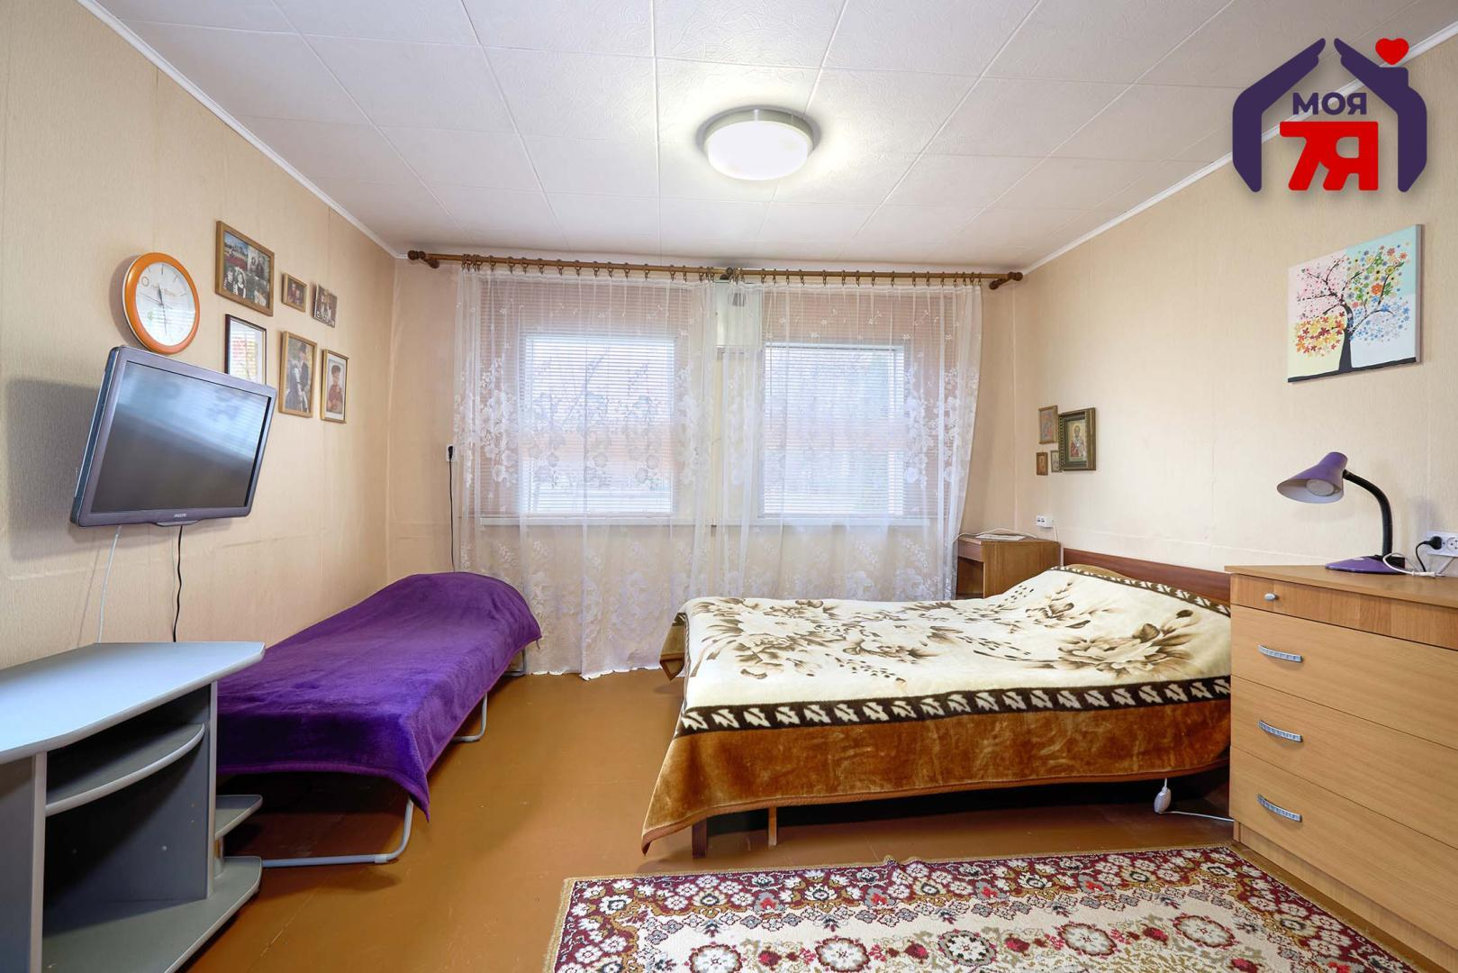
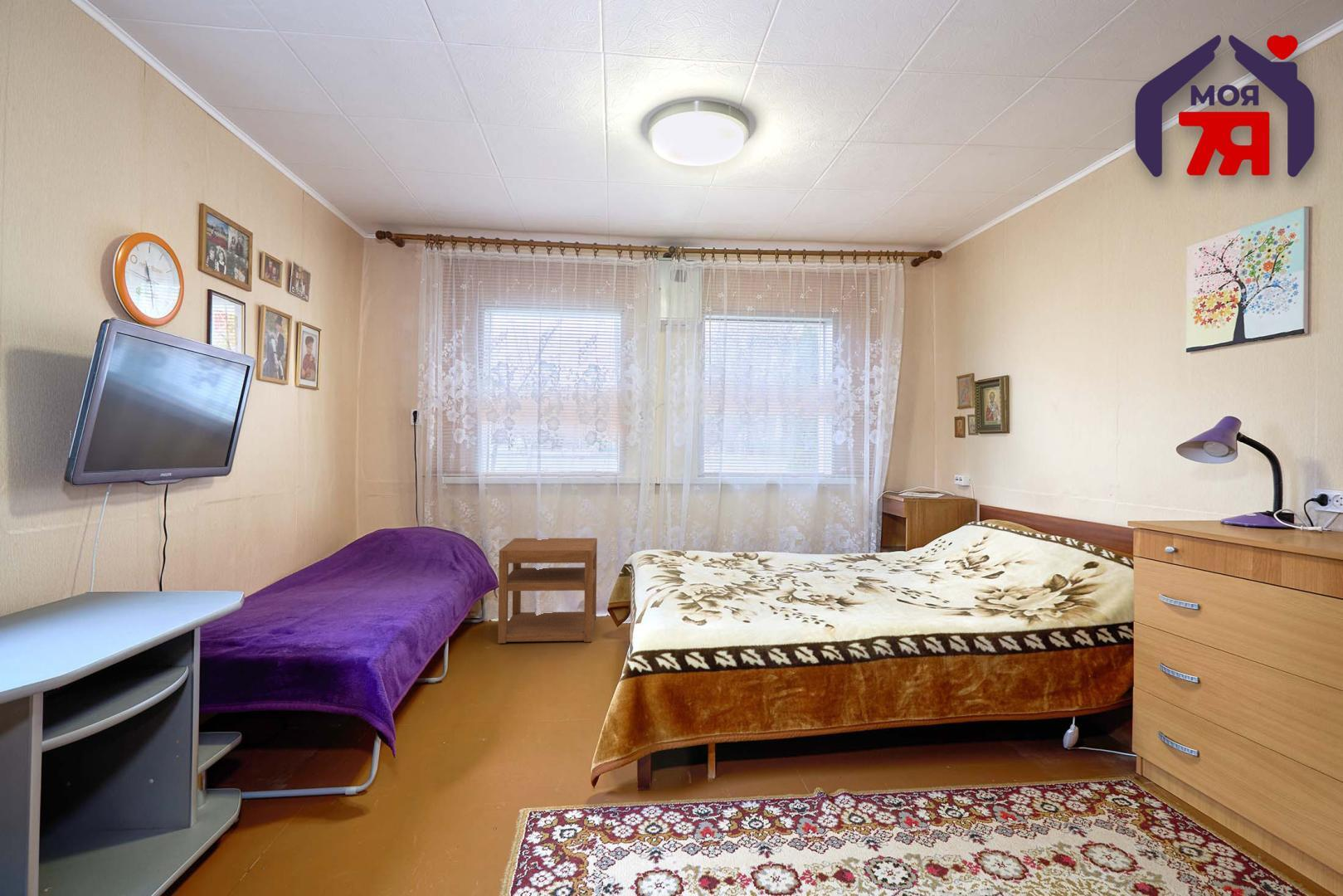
+ nightstand (551, 587)
